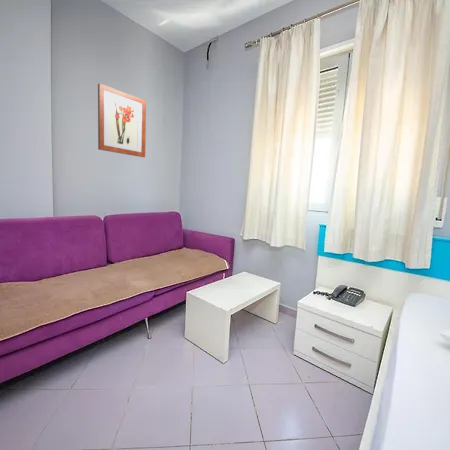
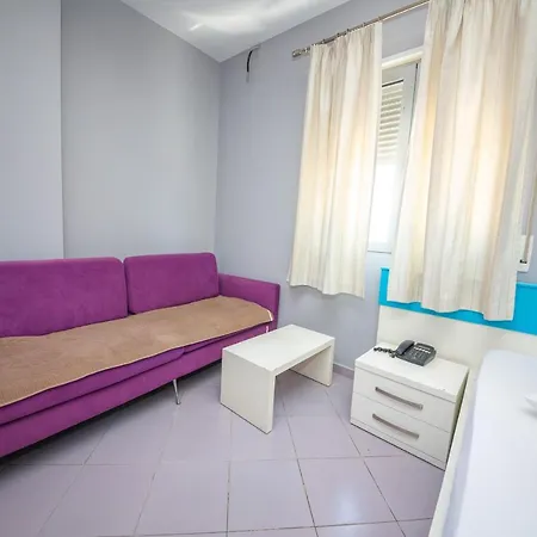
- wall art (123, 123)
